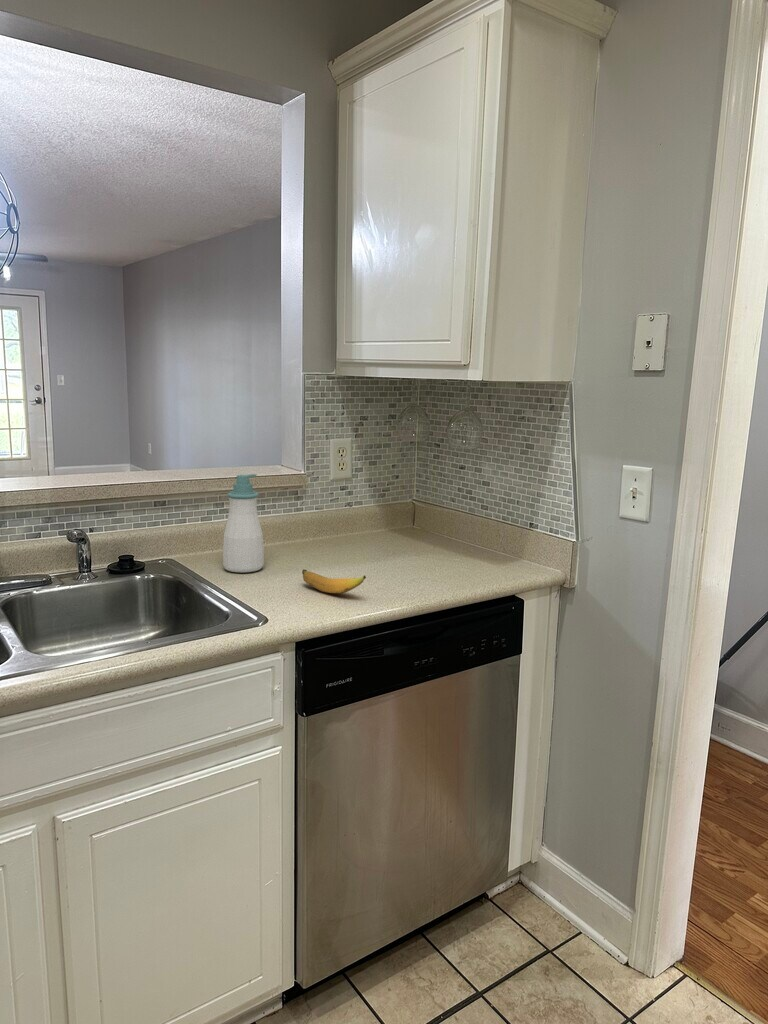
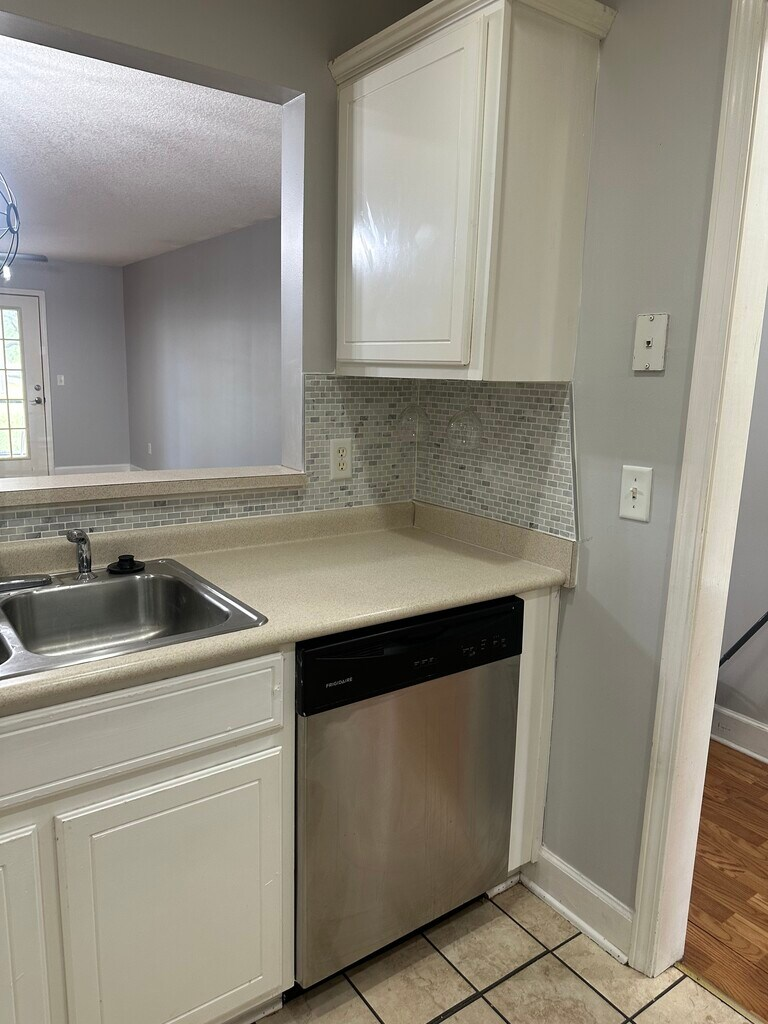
- soap bottle (243, 522)
- banana (332, 580)
